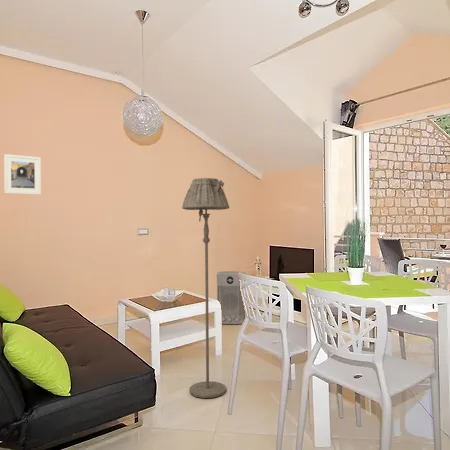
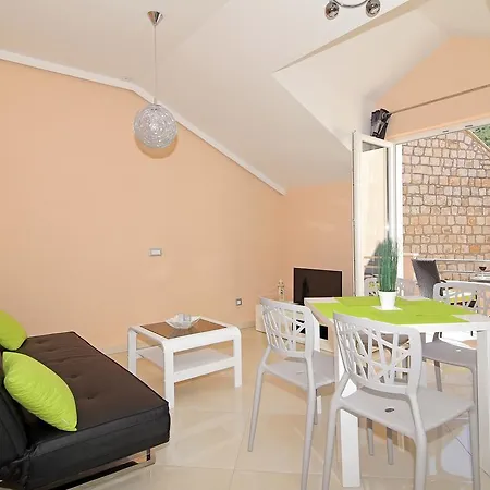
- floor lamp (206, 284)
- air purifier (231, 296)
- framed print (22, 175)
